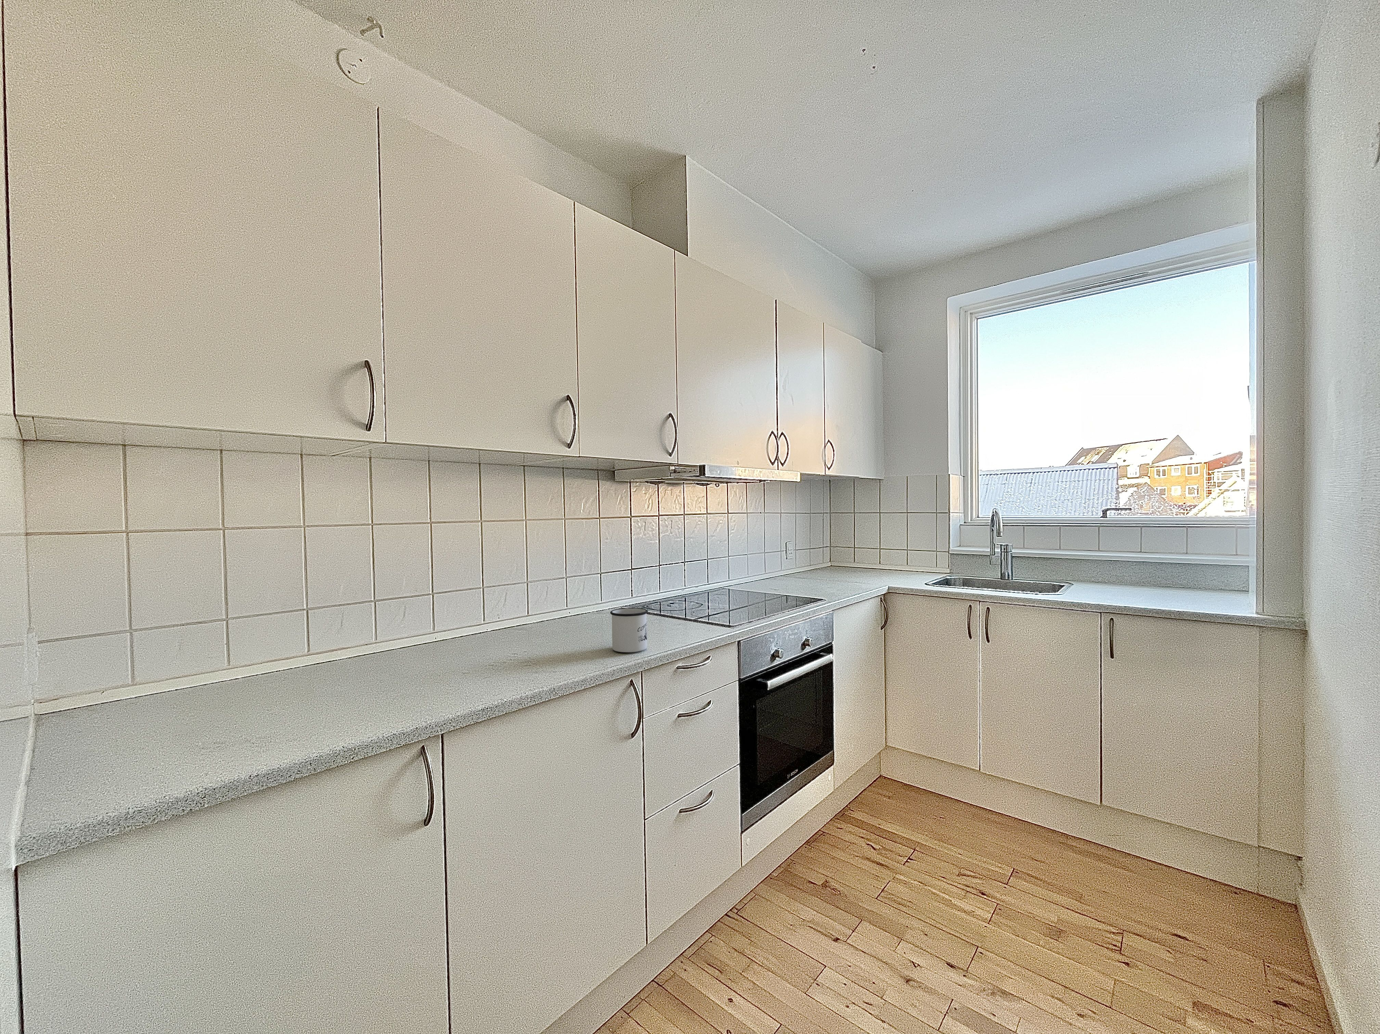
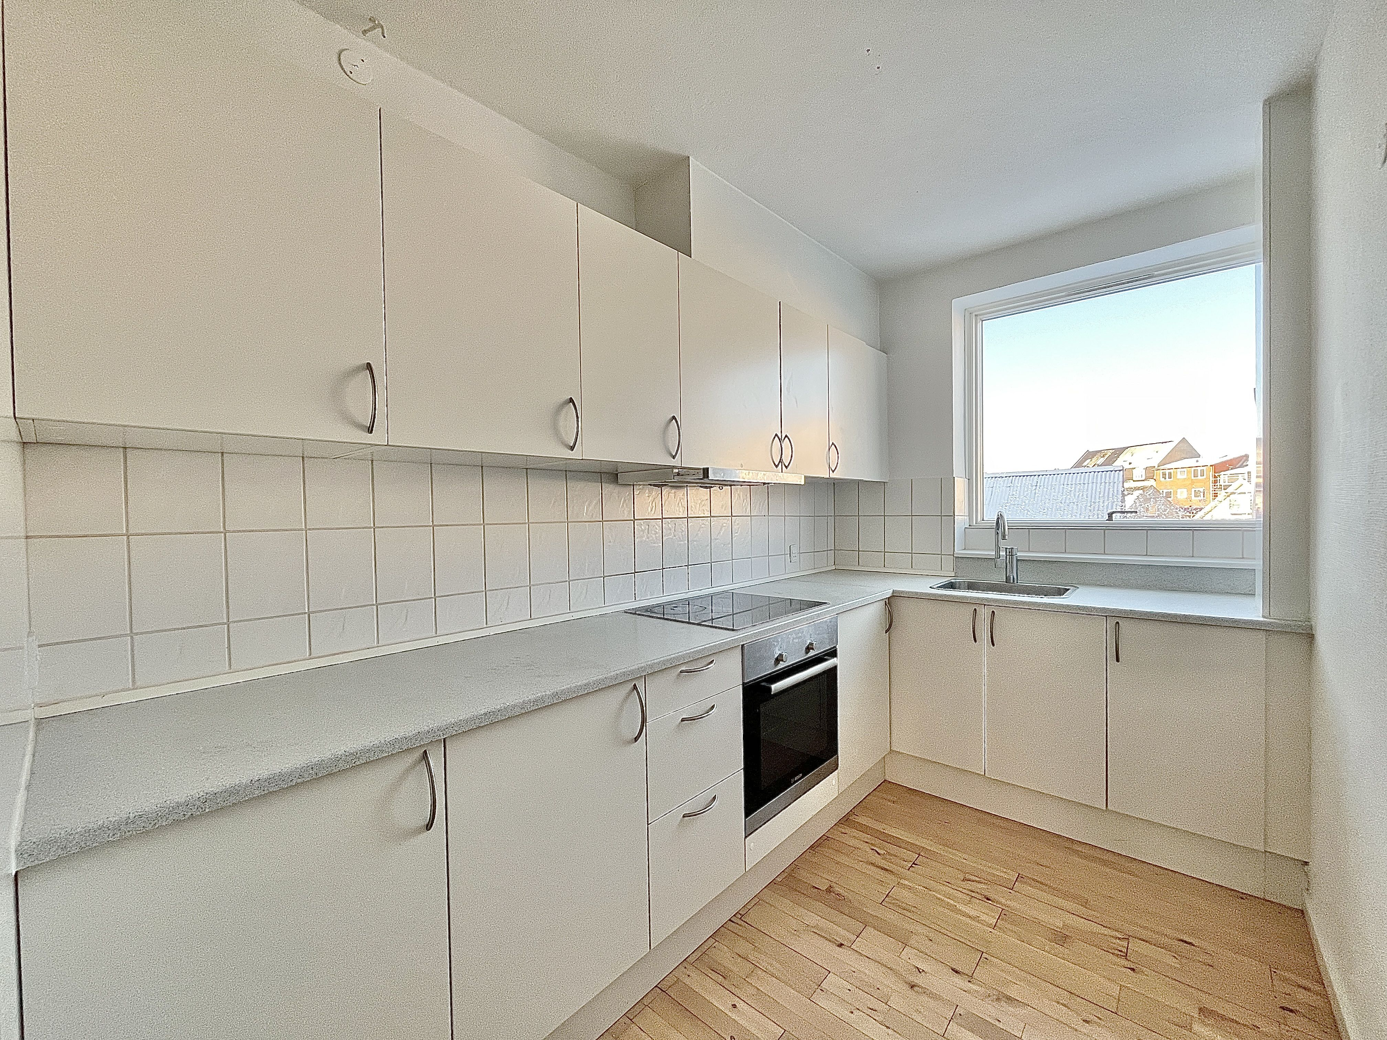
- mug (630, 629)
